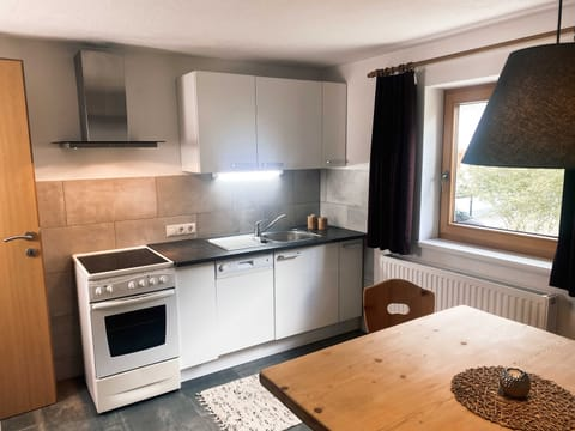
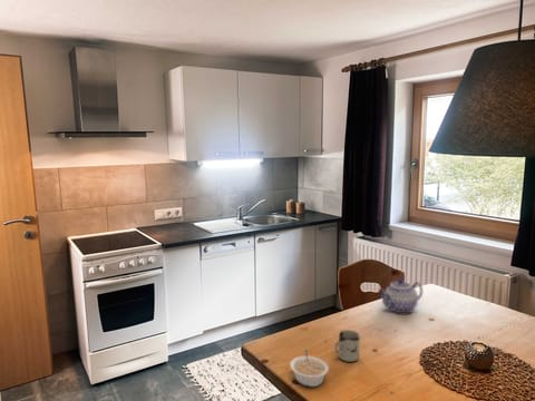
+ teapot (400, 294)
+ legume (308, 370)
+ cup (346, 346)
